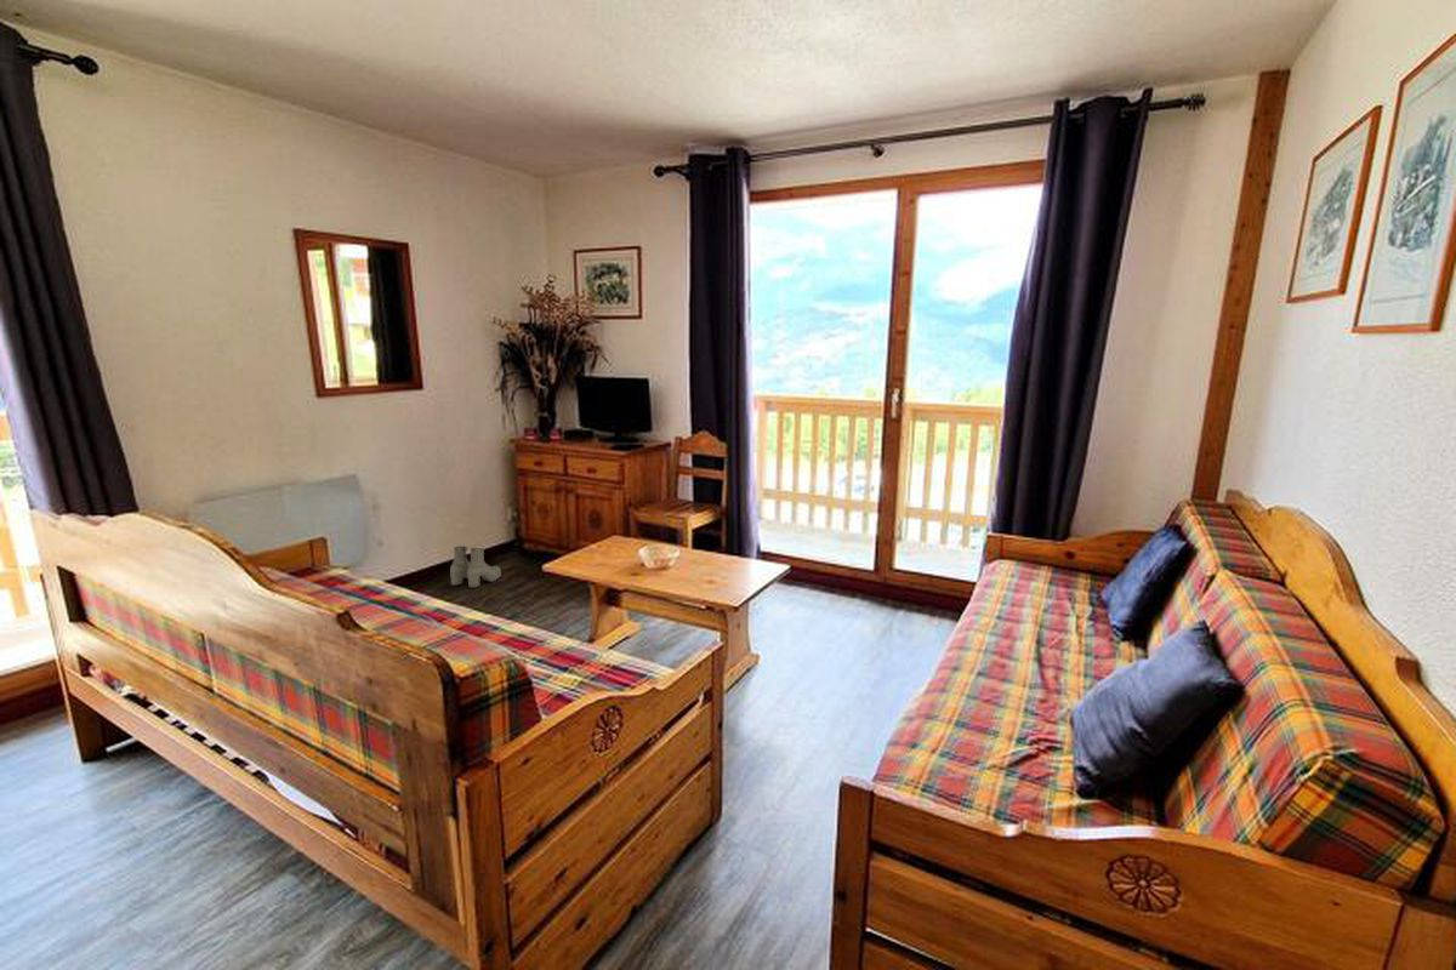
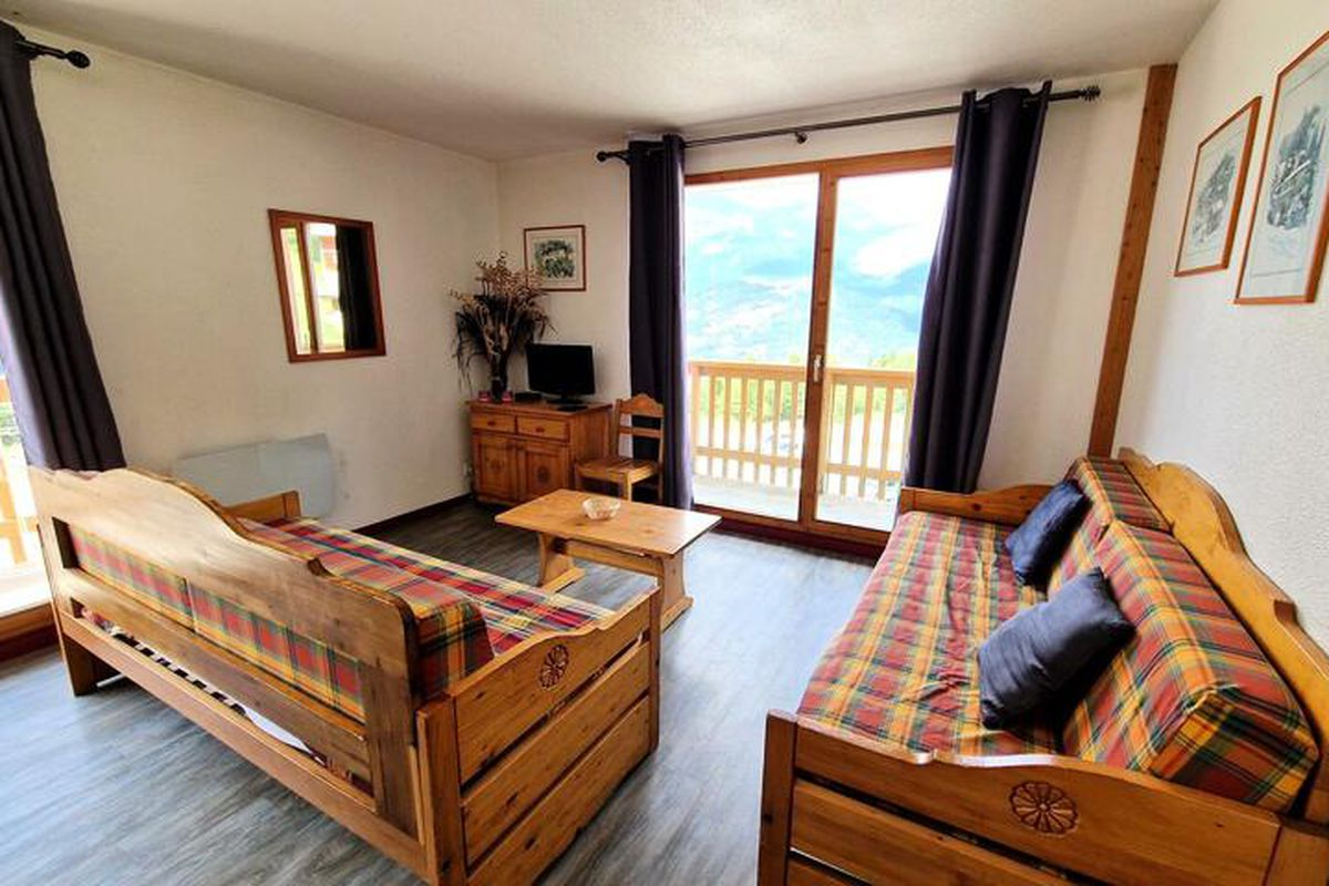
- boots (474, 563)
